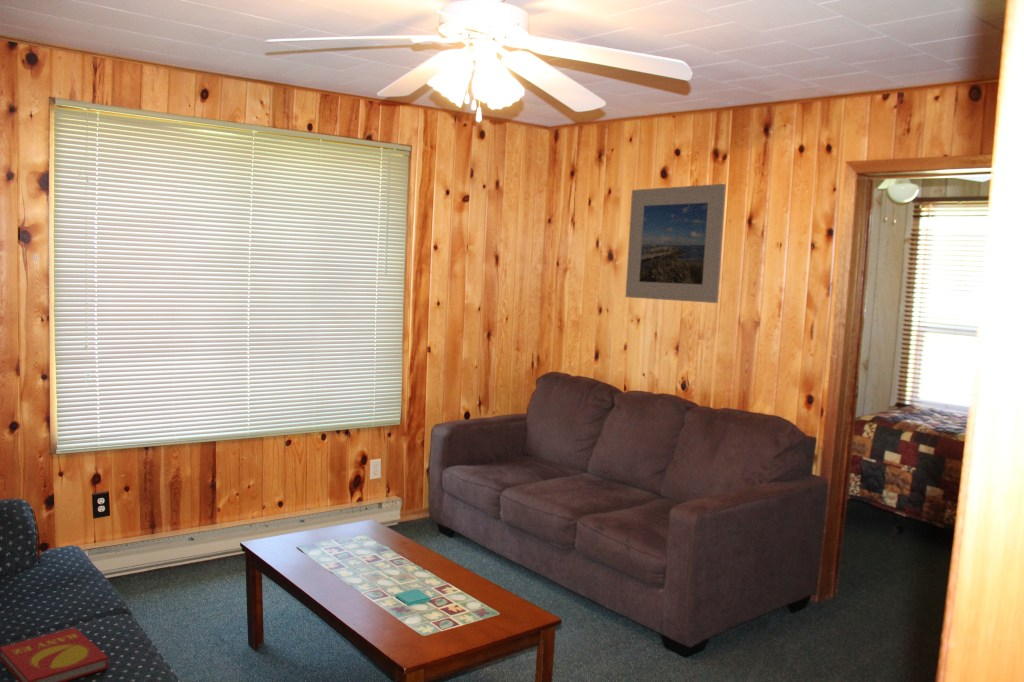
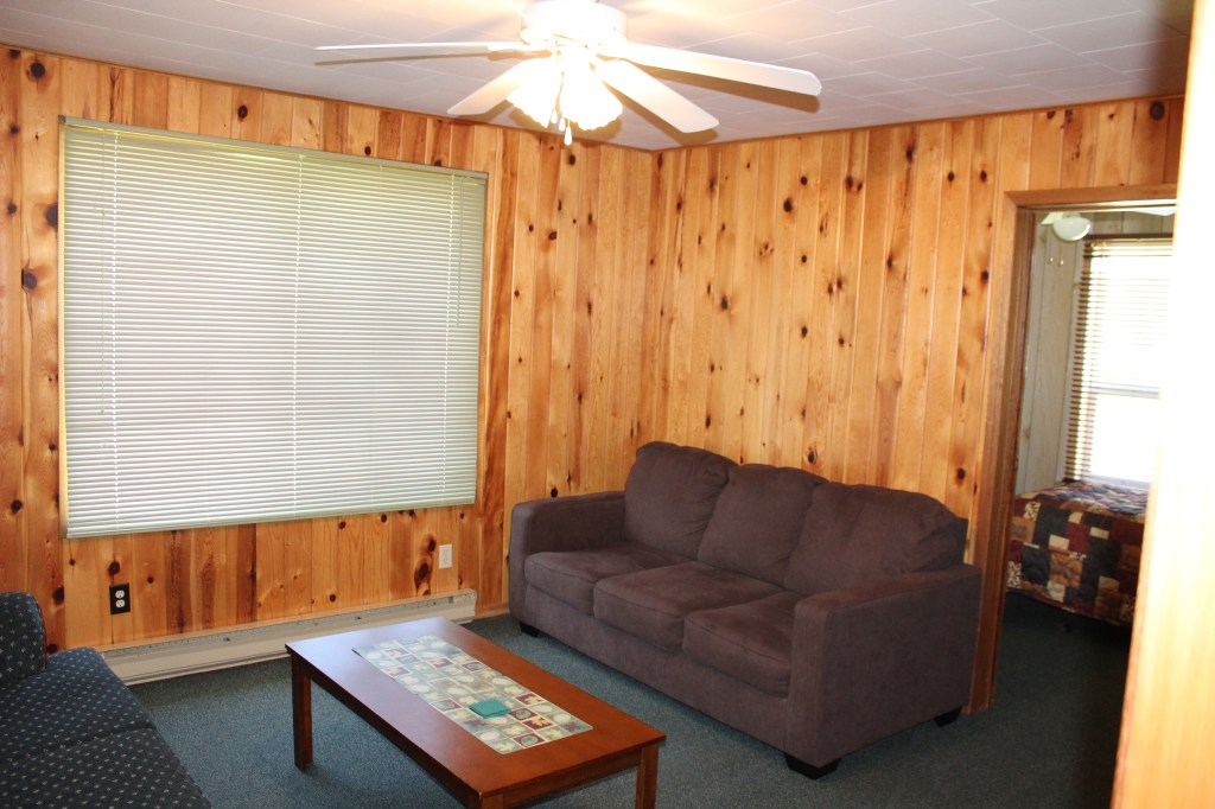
- book (53, 657)
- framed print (672, 243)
